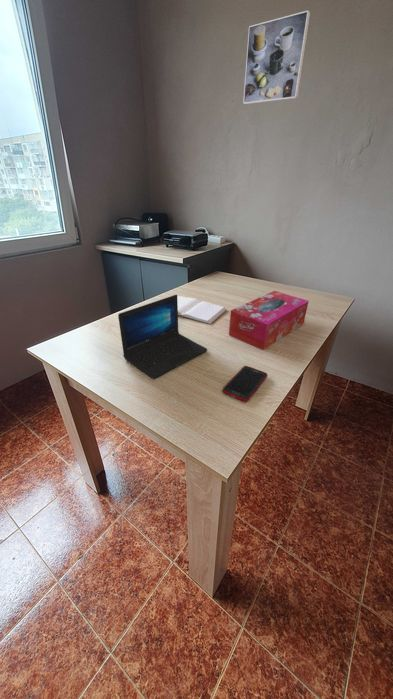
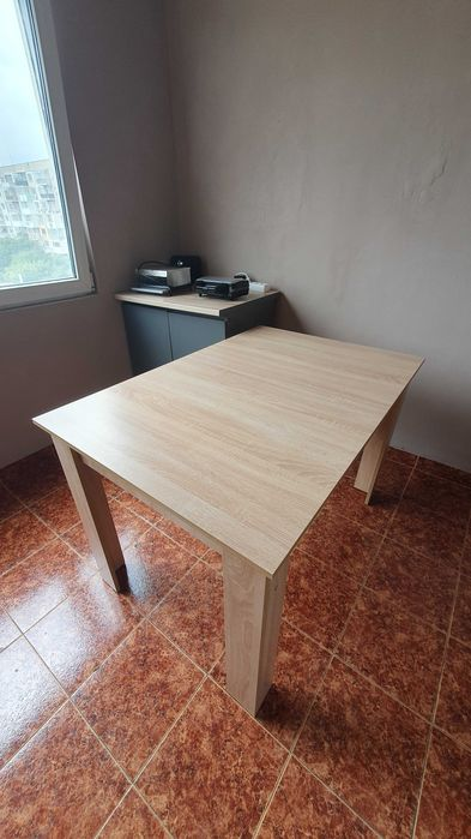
- tissue box (269, 317)
- laptop (165, 333)
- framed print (273, 62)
- book (190, 307)
- cell phone (245, 382)
